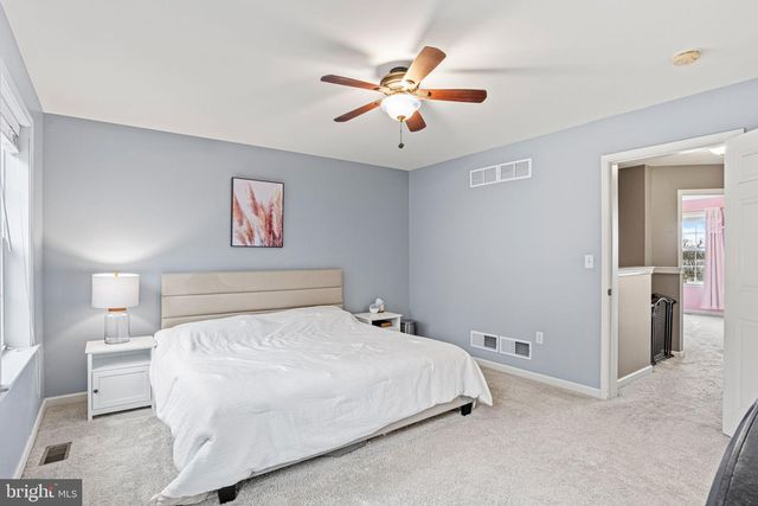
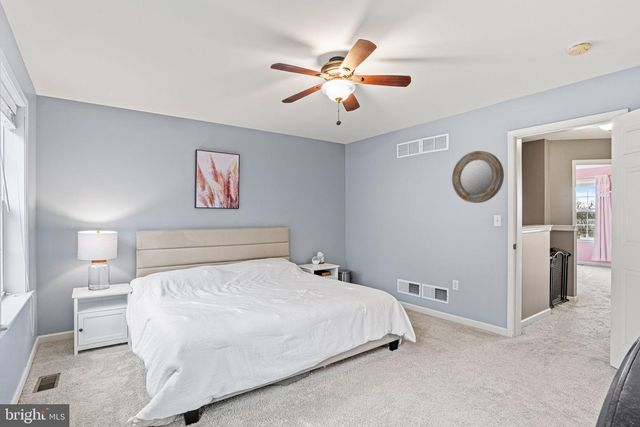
+ home mirror (476, 177)
